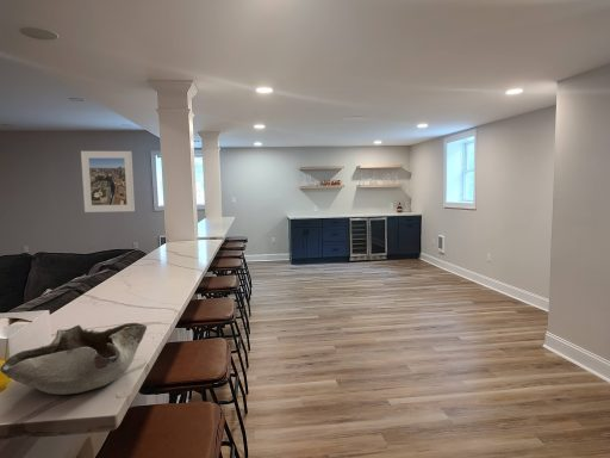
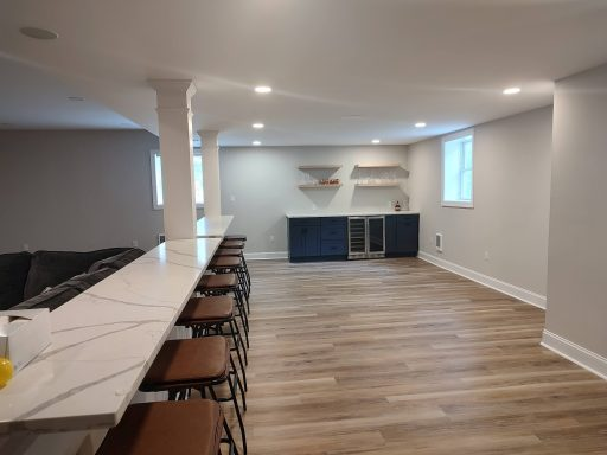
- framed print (107, 181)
- bowl (83, 354)
